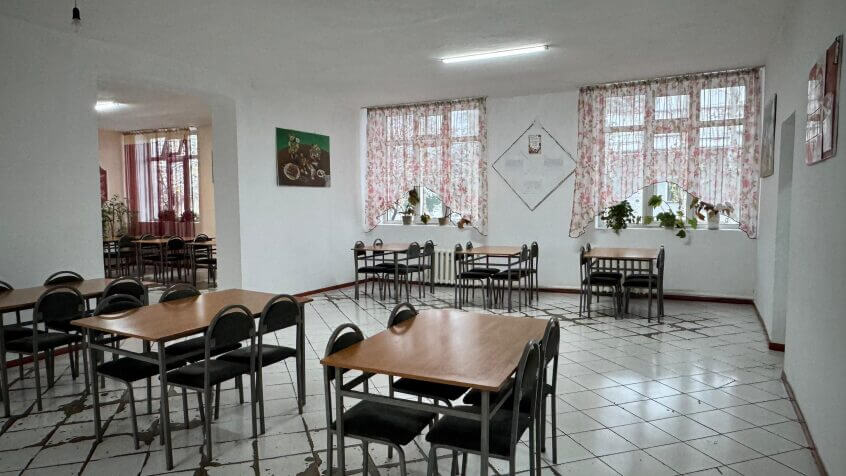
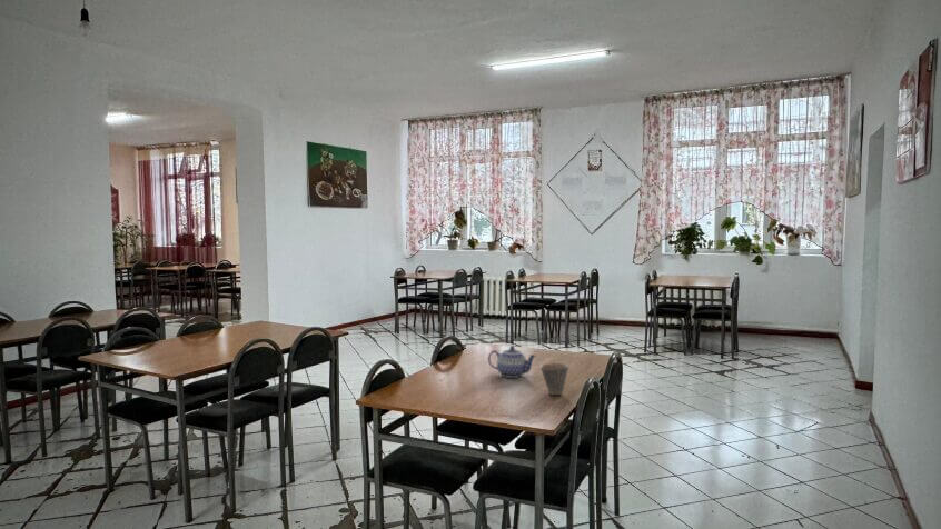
+ cup (554, 379)
+ teapot (512, 360)
